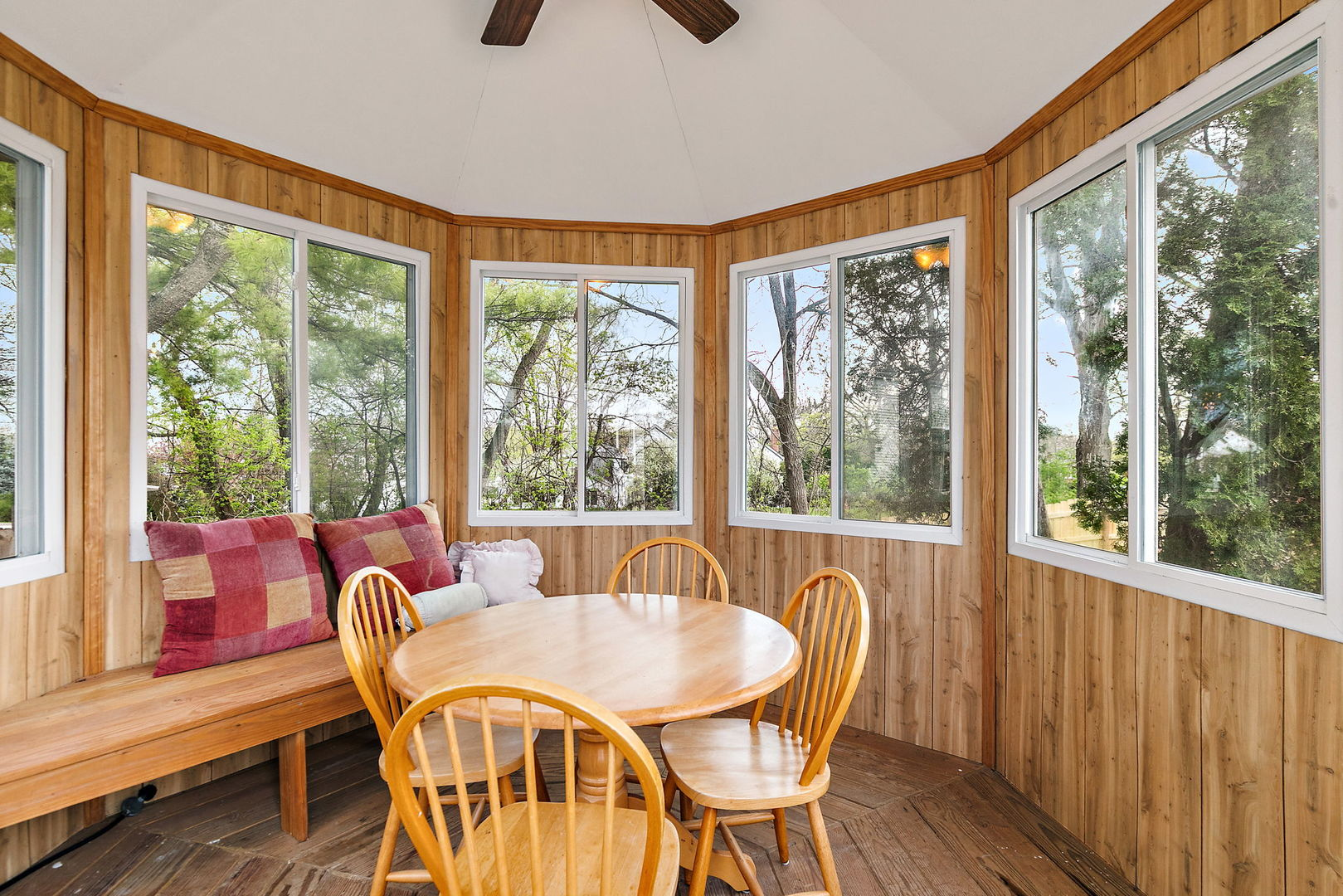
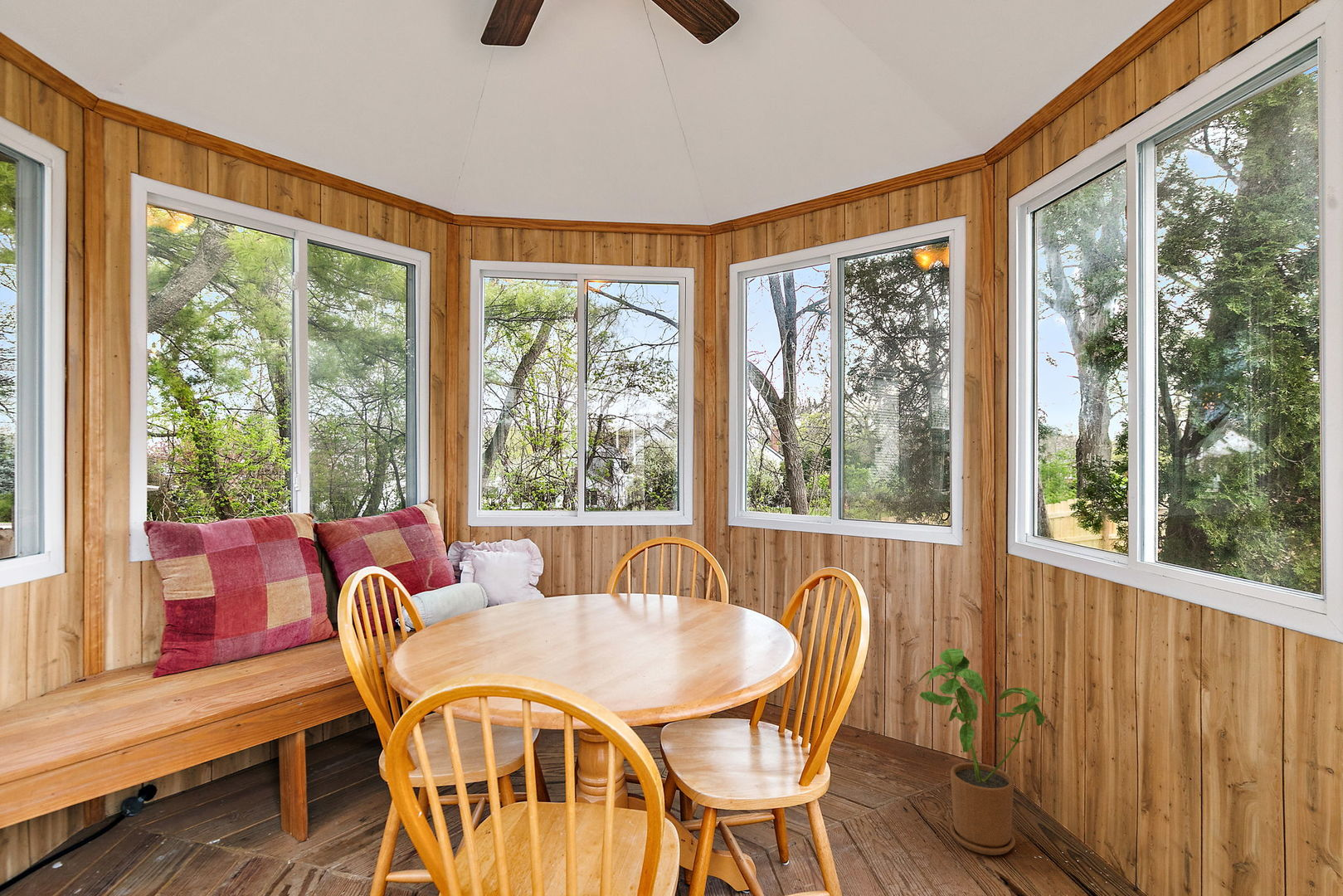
+ house plant (971, 742)
